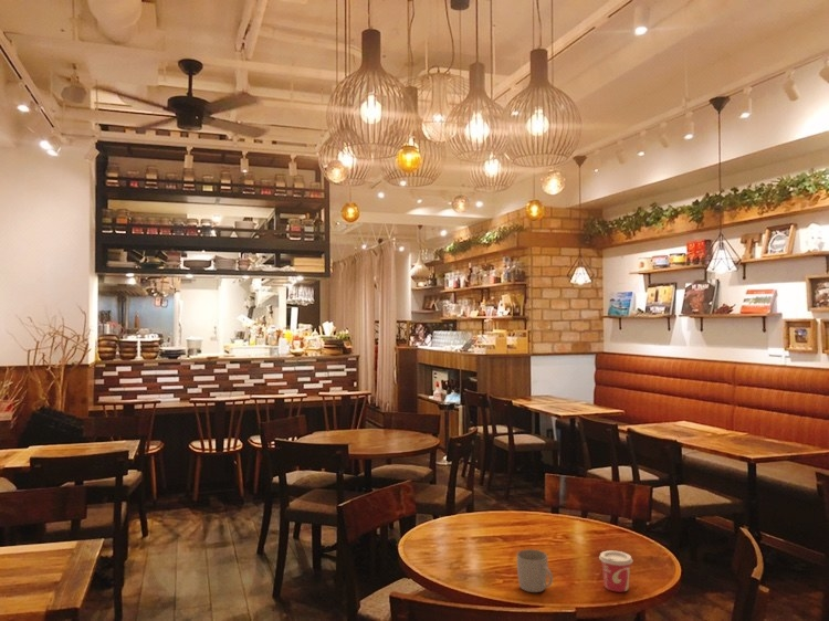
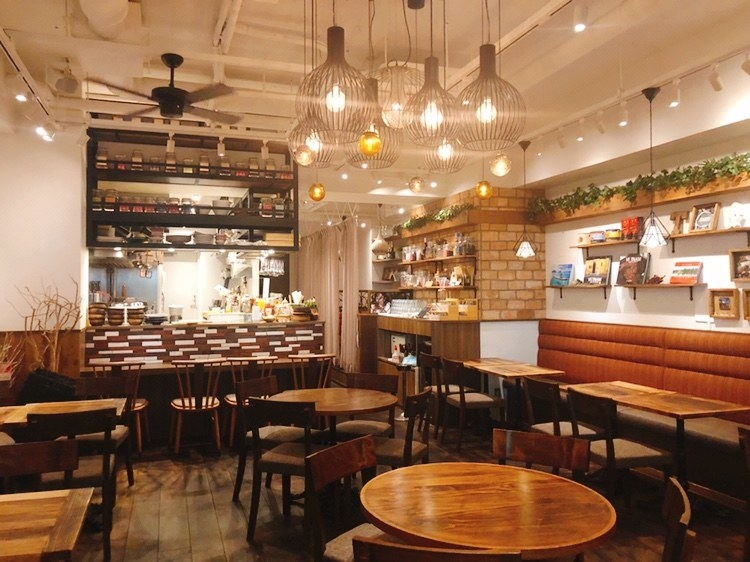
- cup (616, 571)
- mug (536, 572)
